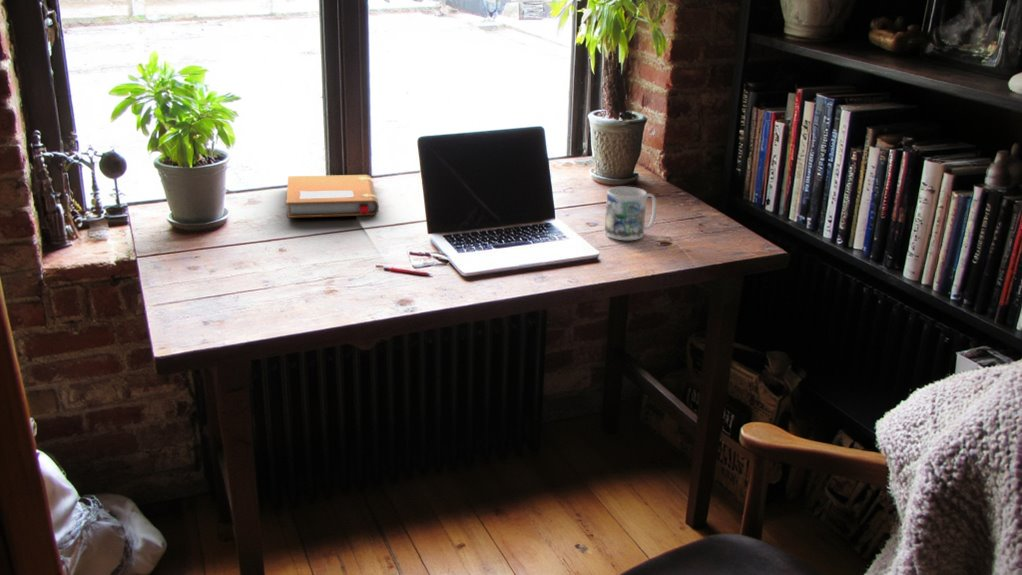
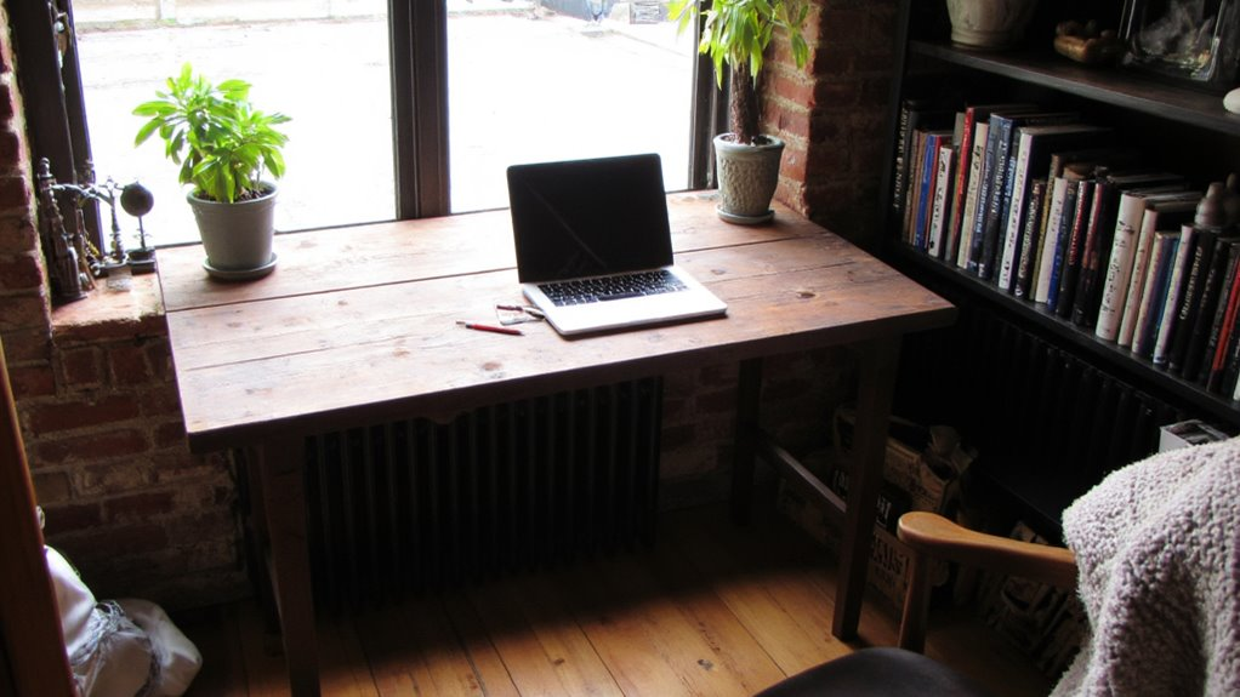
- notebook (332, 195)
- mug (632, 213)
